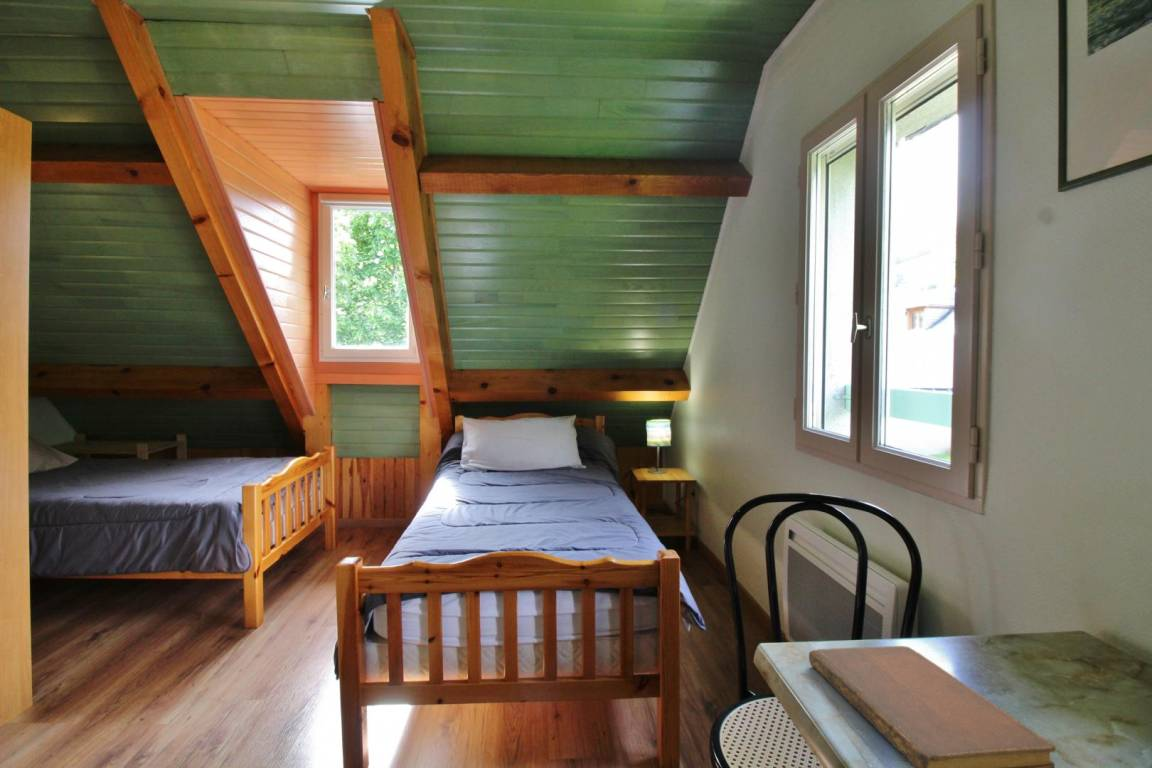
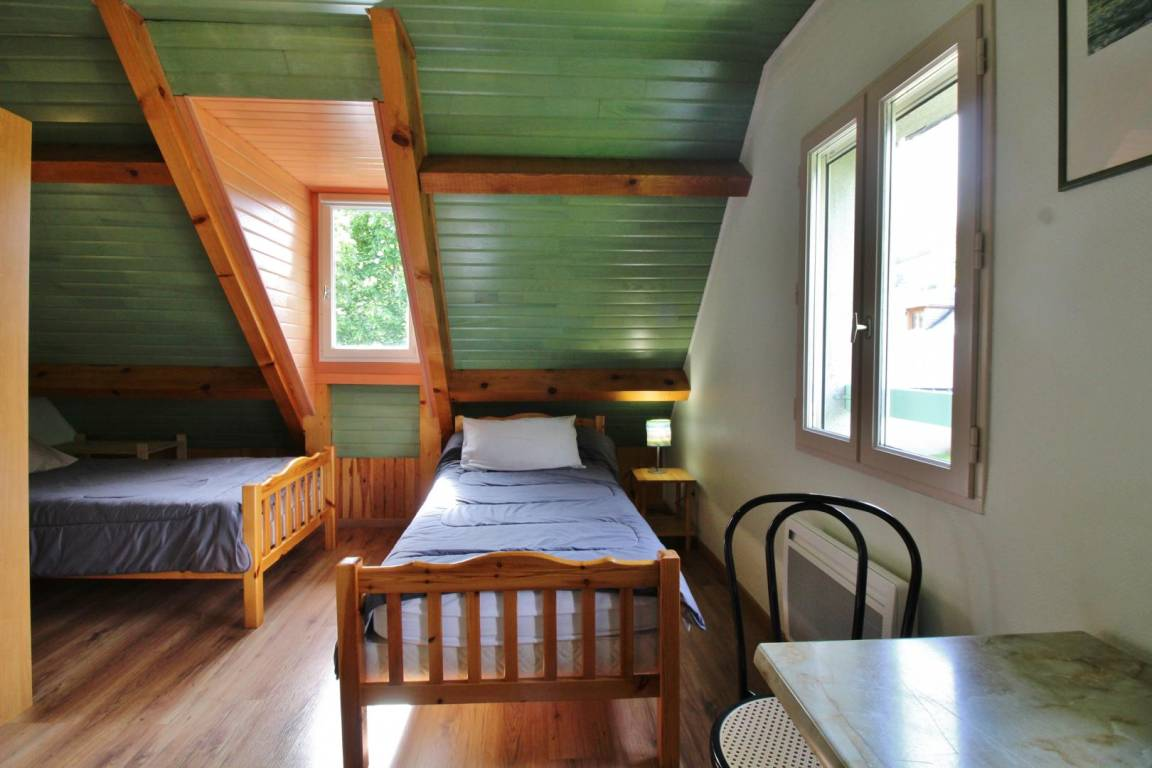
- notebook (914, 700)
